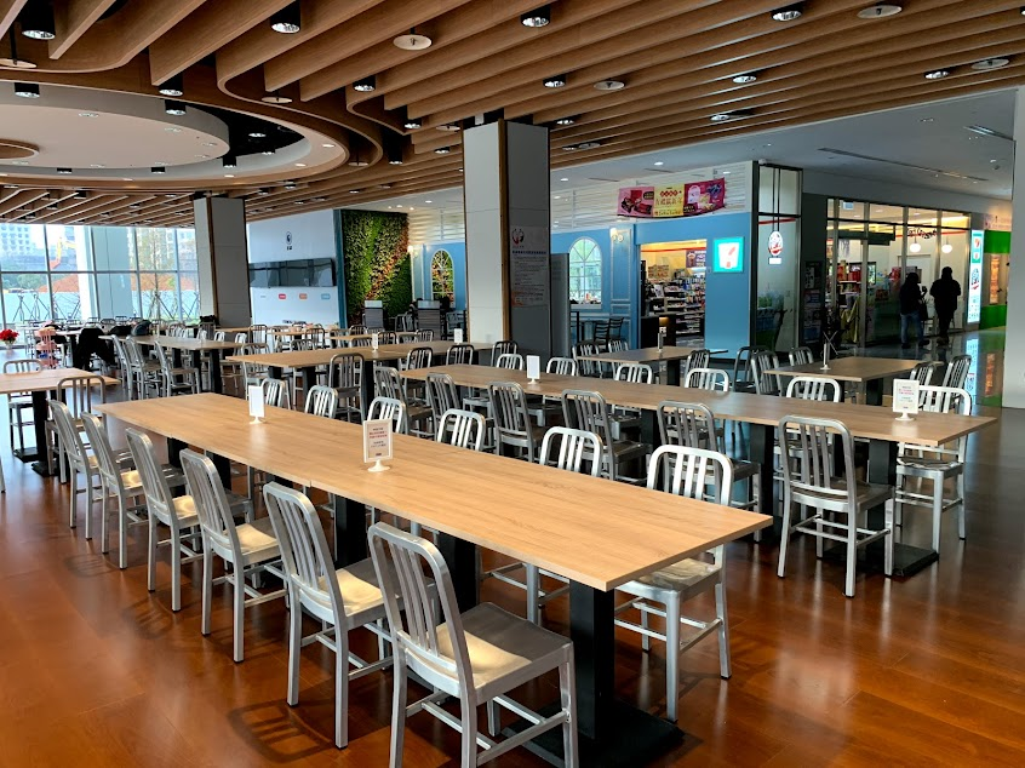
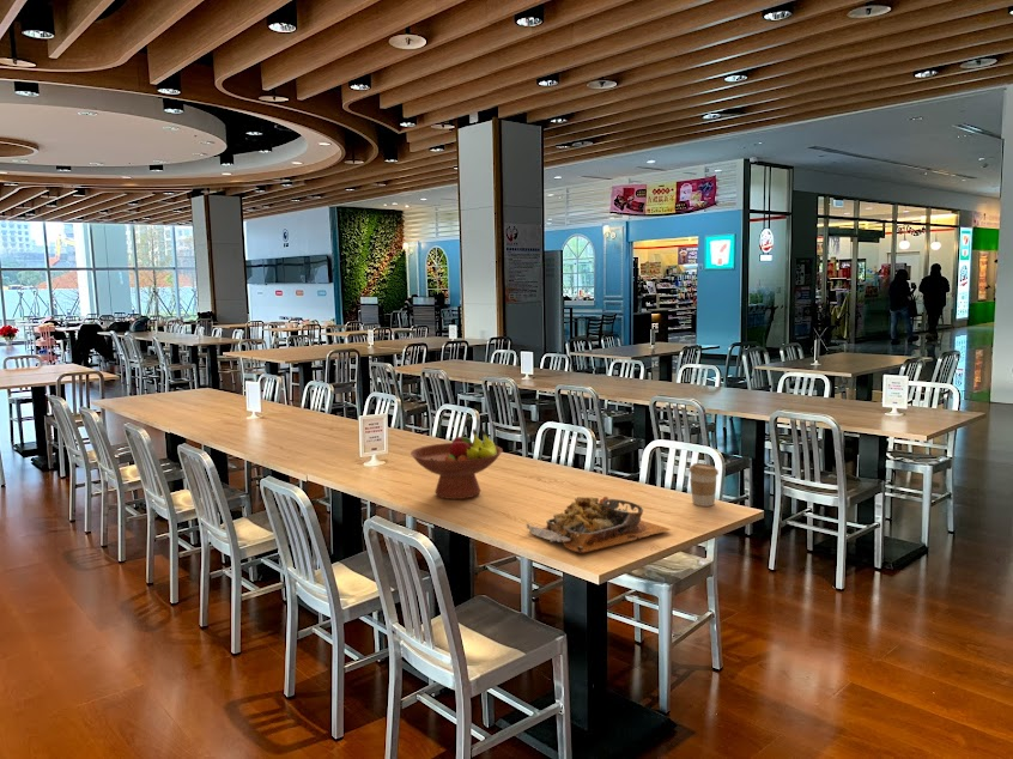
+ food tray (598, 515)
+ coffee cup (703, 484)
+ fruit bowl (456, 463)
